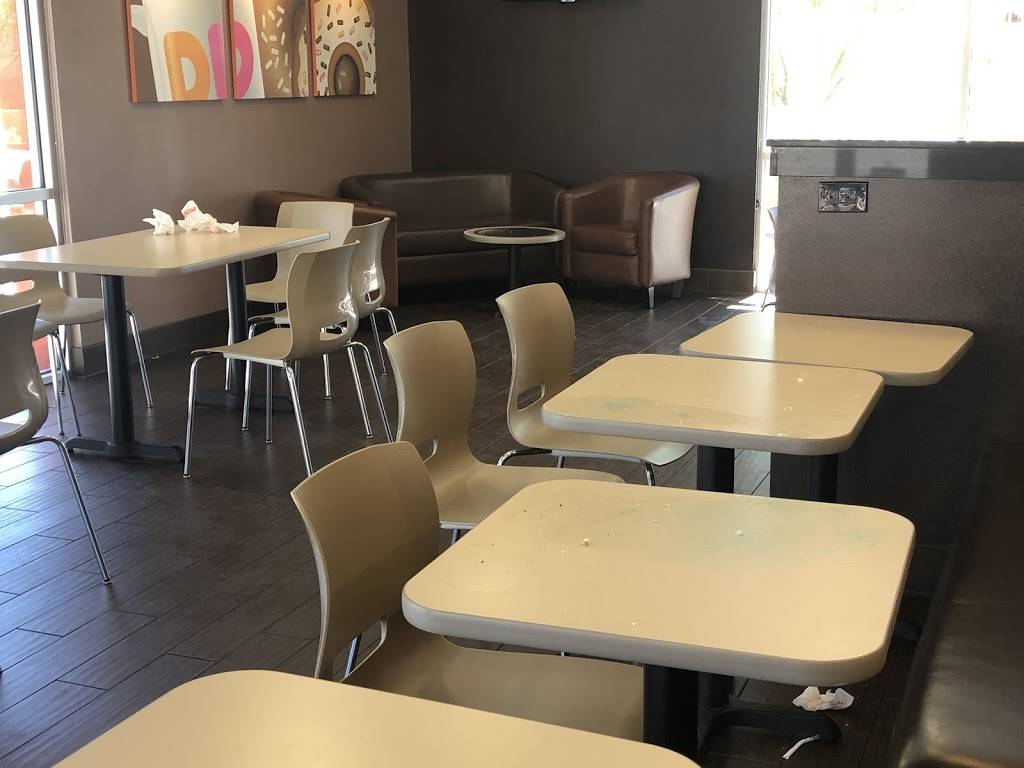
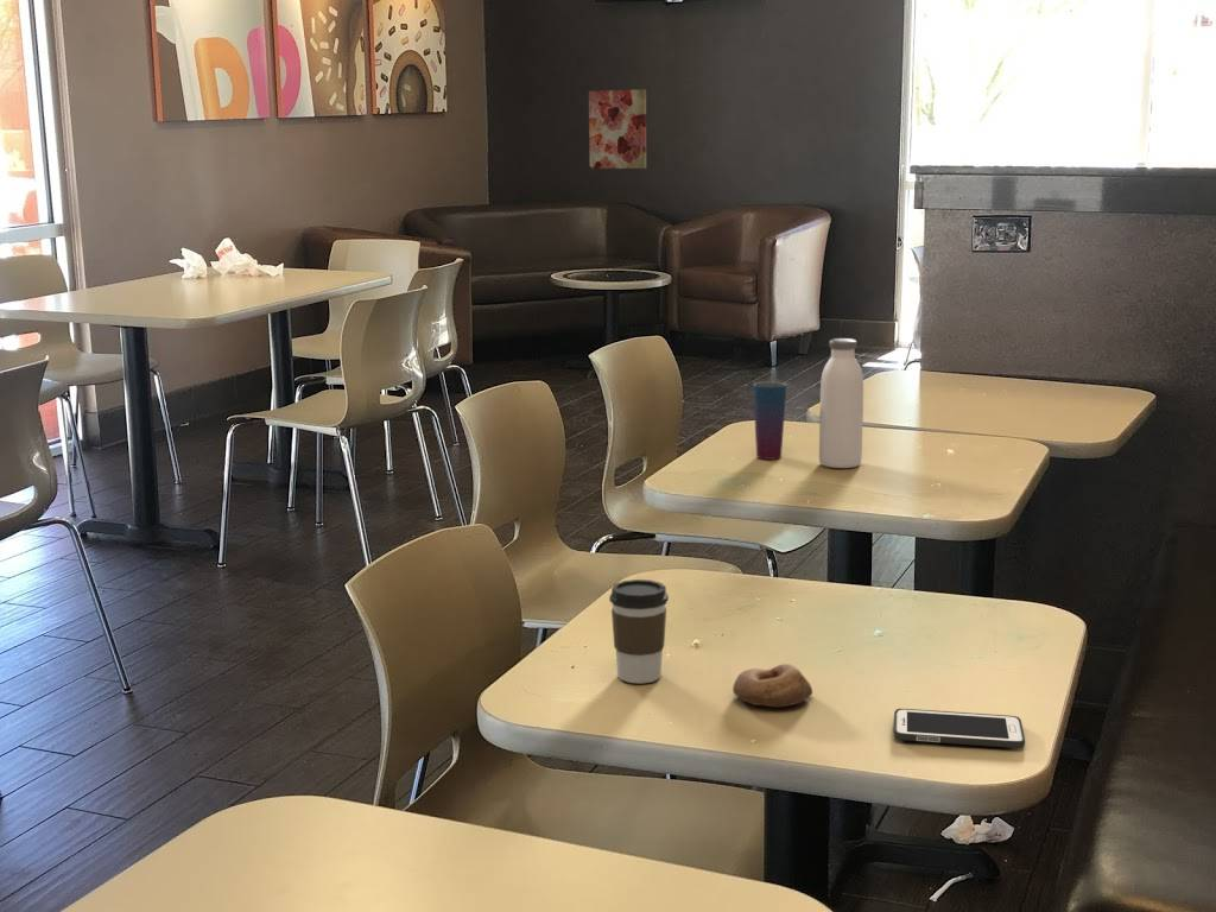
+ water bottle (841, 401)
+ cell phone (957, 728)
+ wall art (618, 129)
+ cup (768, 420)
+ coffee cup (639, 632)
+ donut (772, 682)
